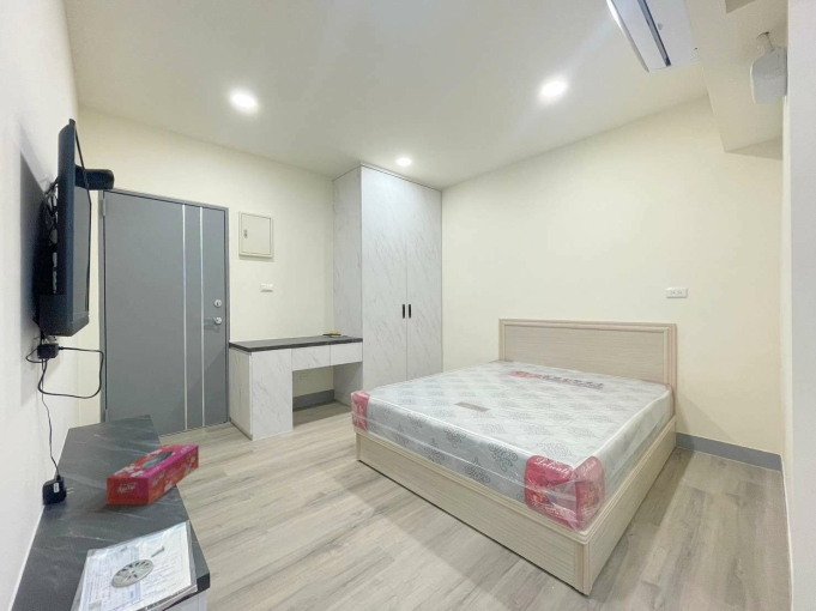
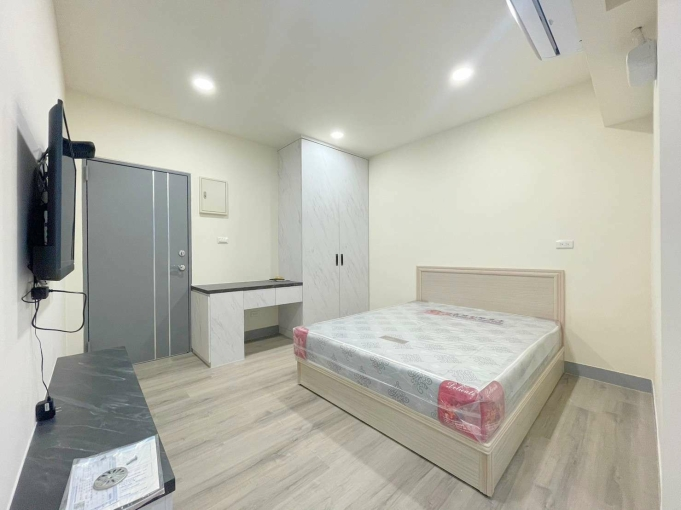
- tissue box (157, 471)
